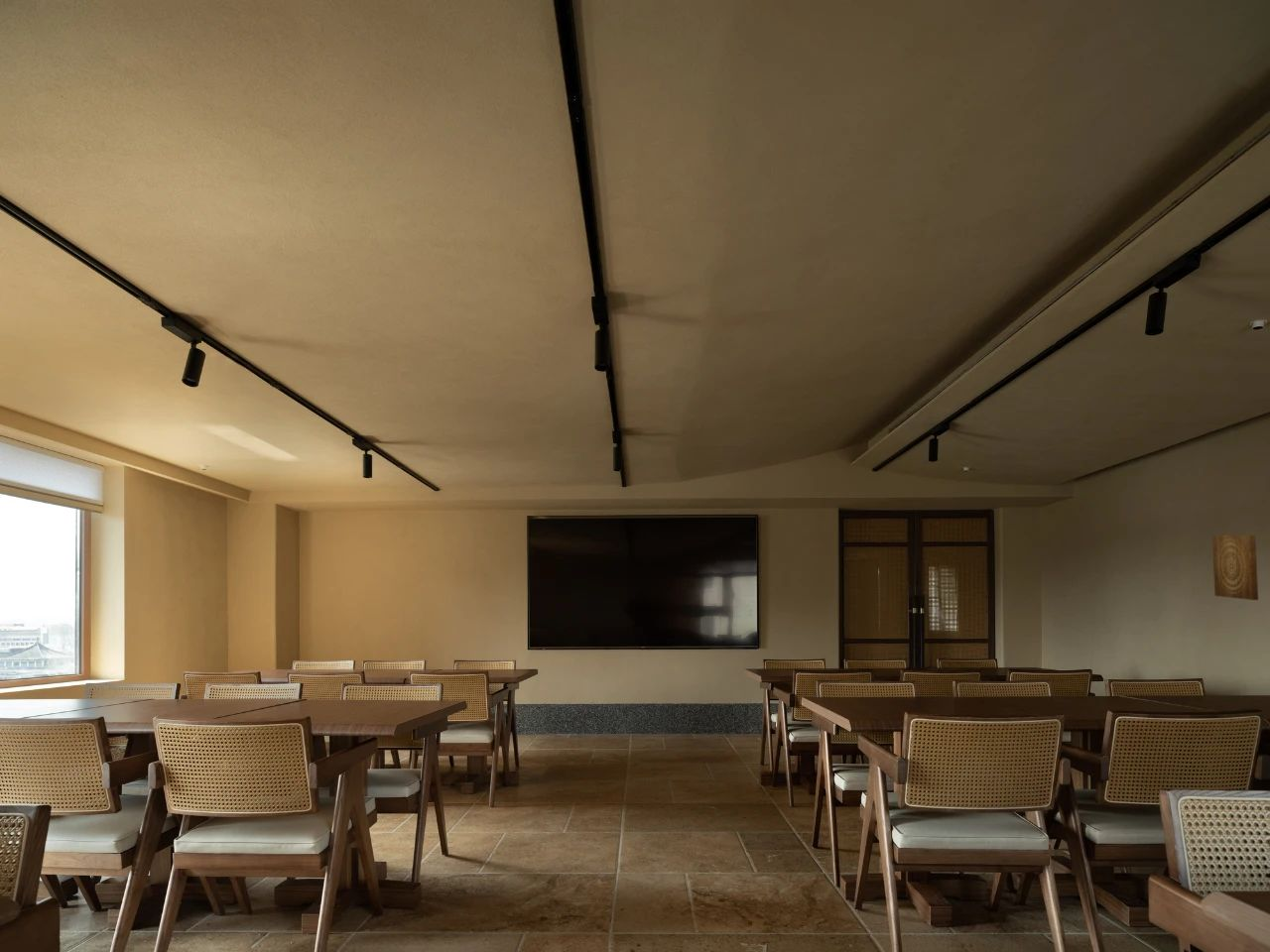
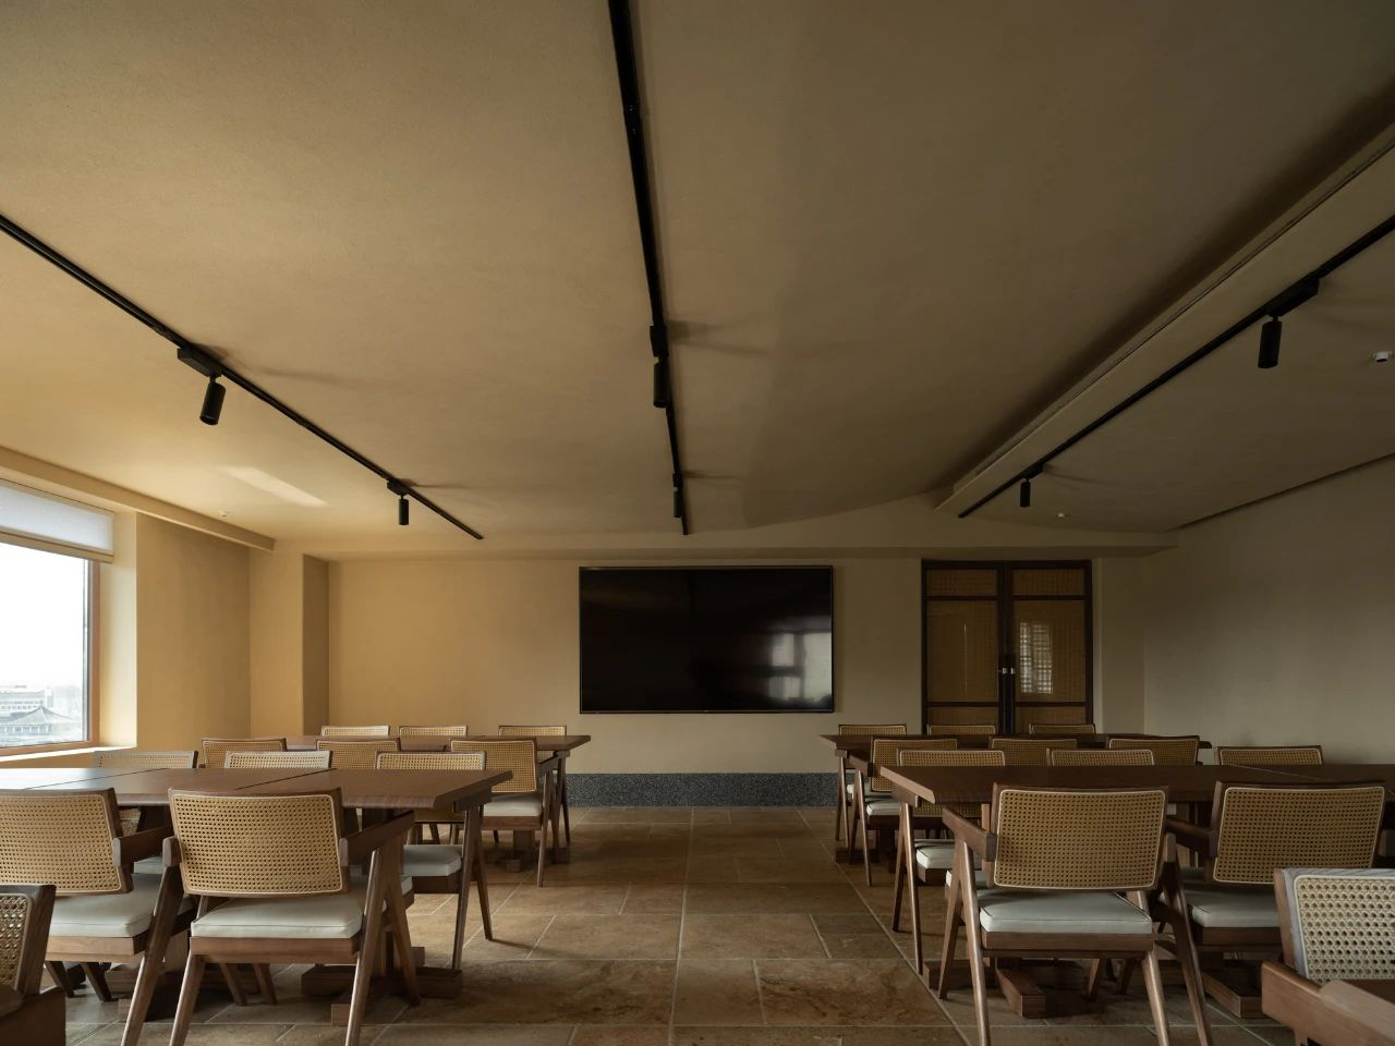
- wall art (1234, 566)
